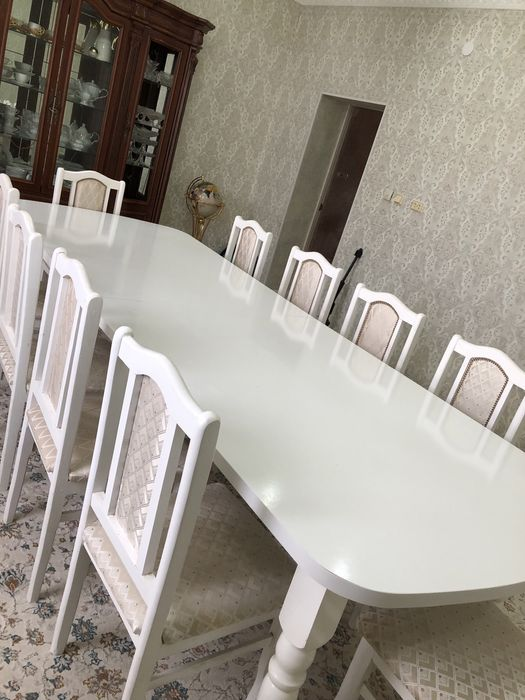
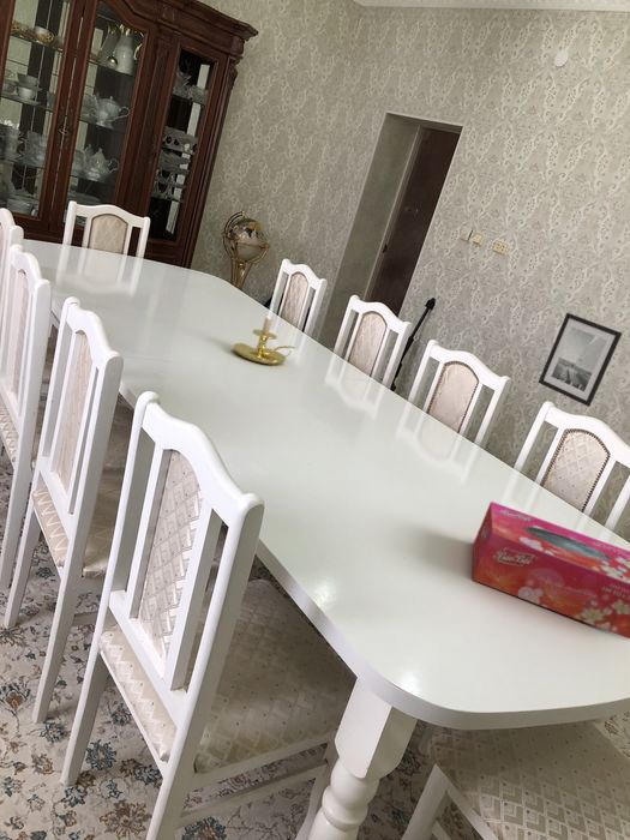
+ wall art (577, 359)
+ tissue box (557, 566)
+ candle holder (269, 332)
